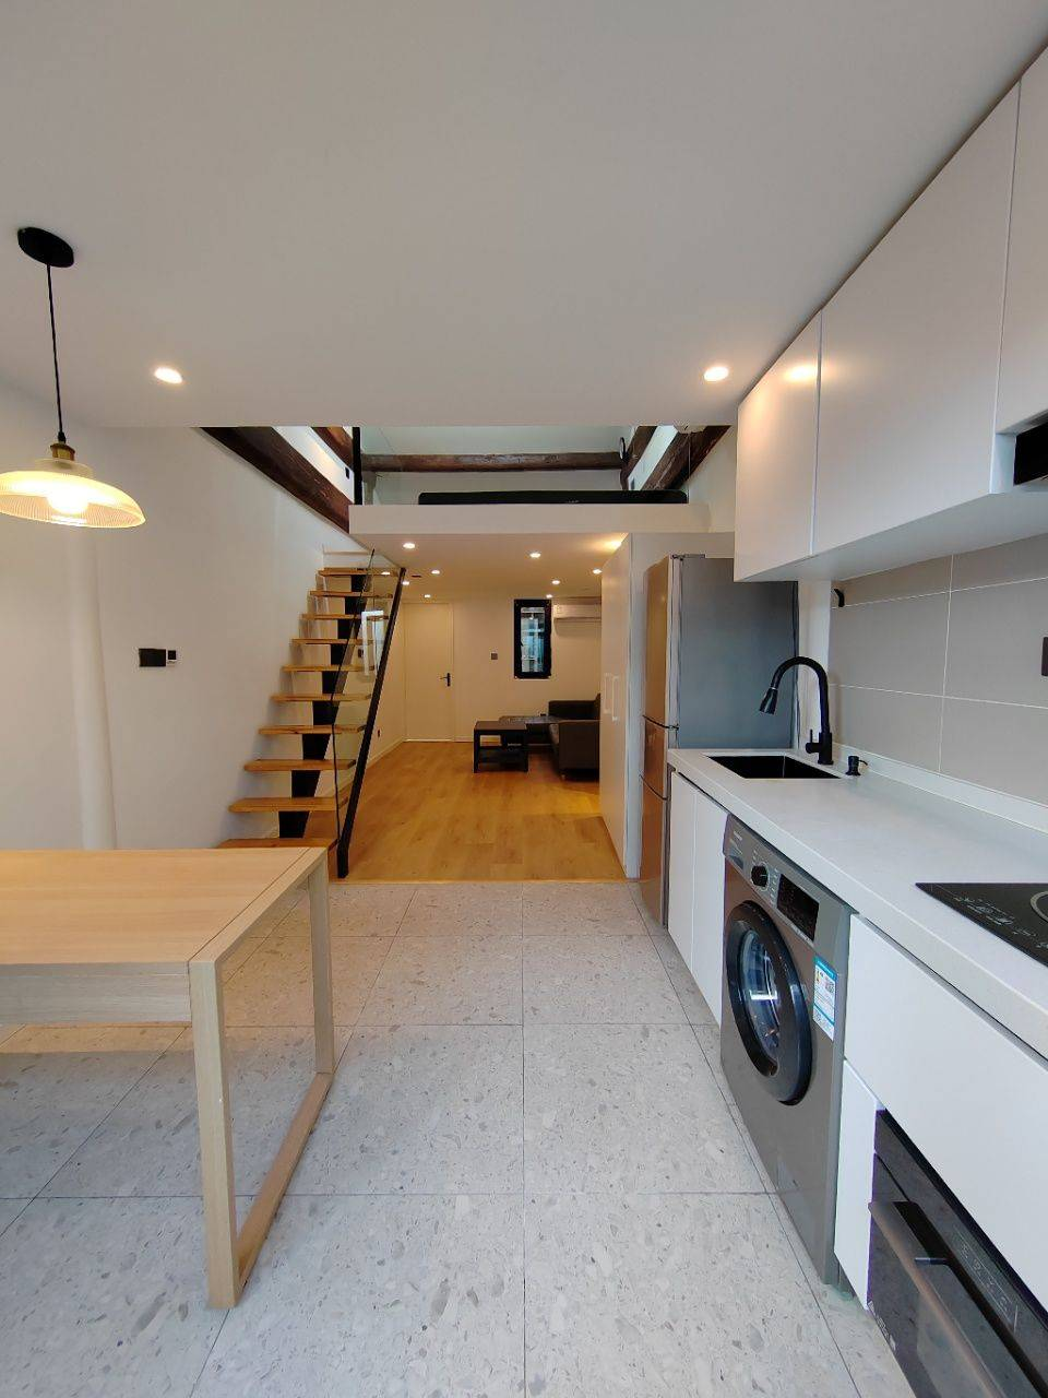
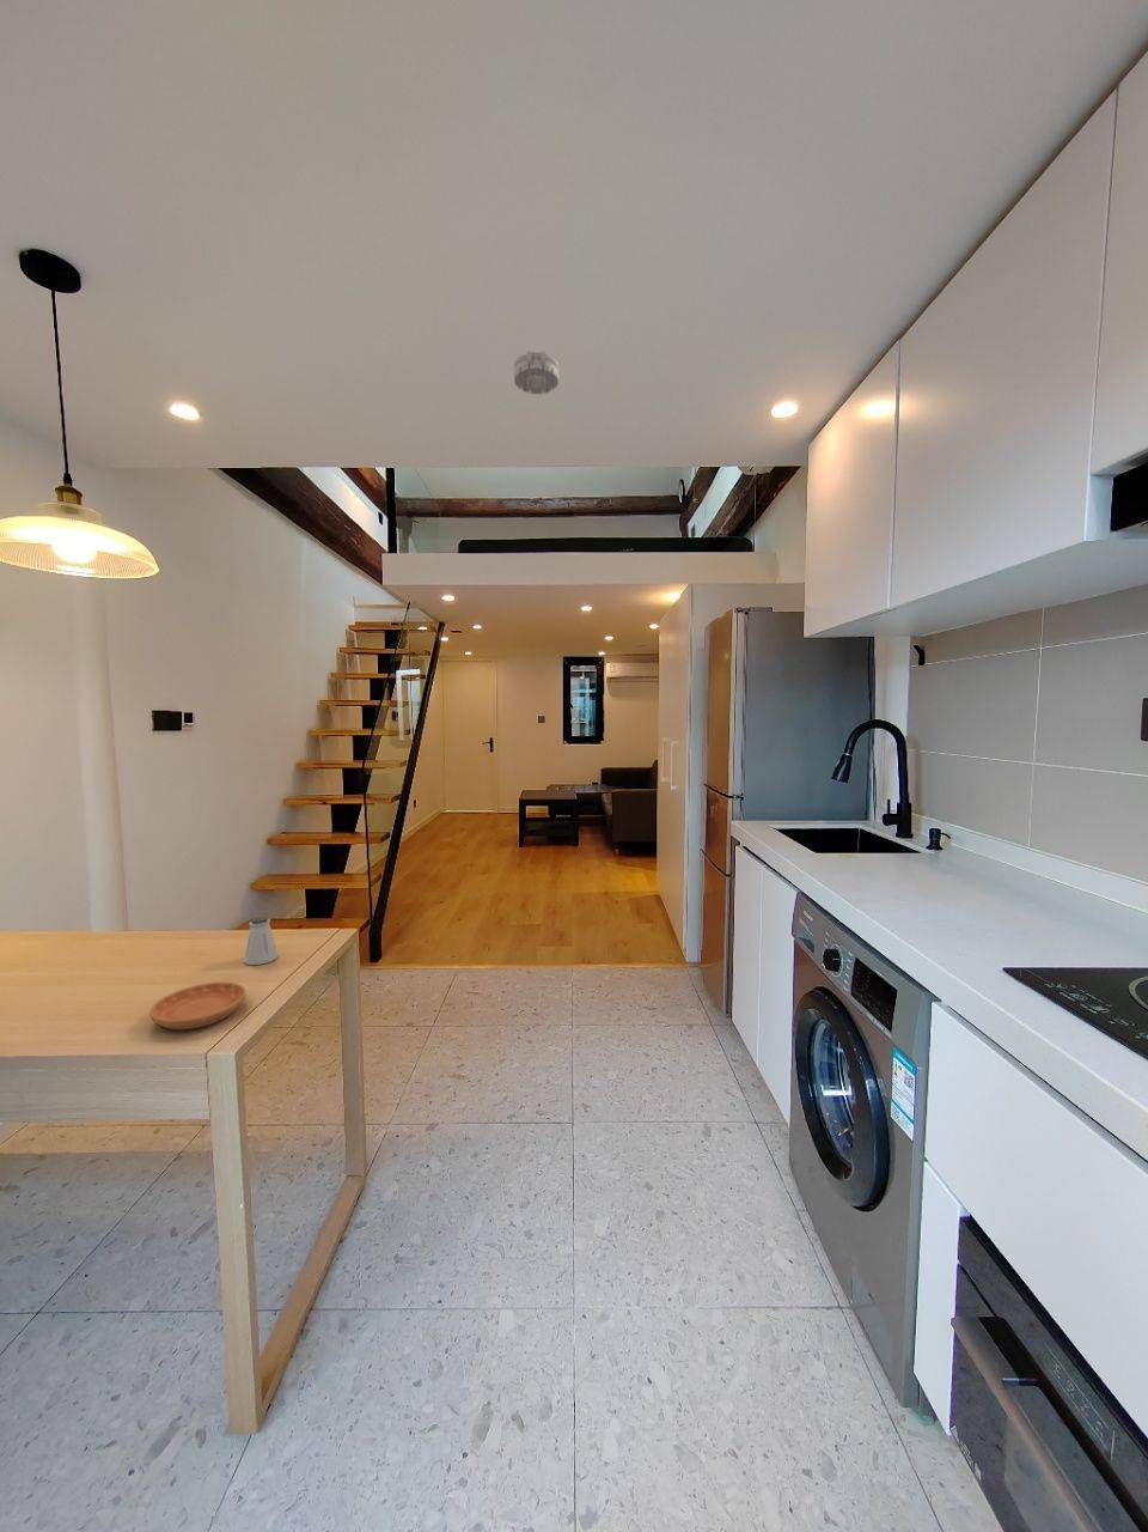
+ saltshaker (259, 939)
+ smoke detector (535, 373)
+ saucer (200, 1006)
